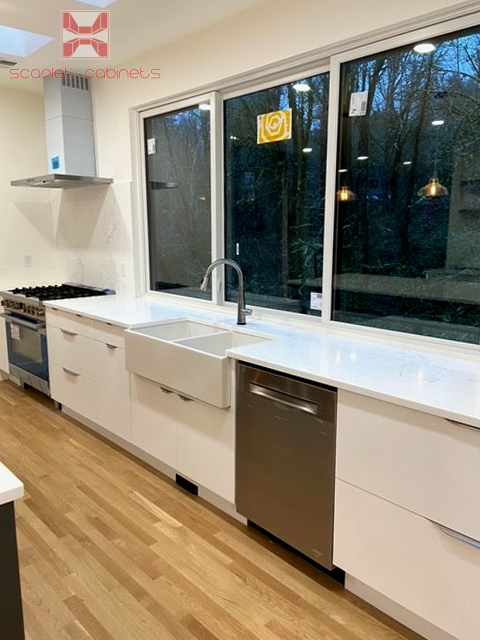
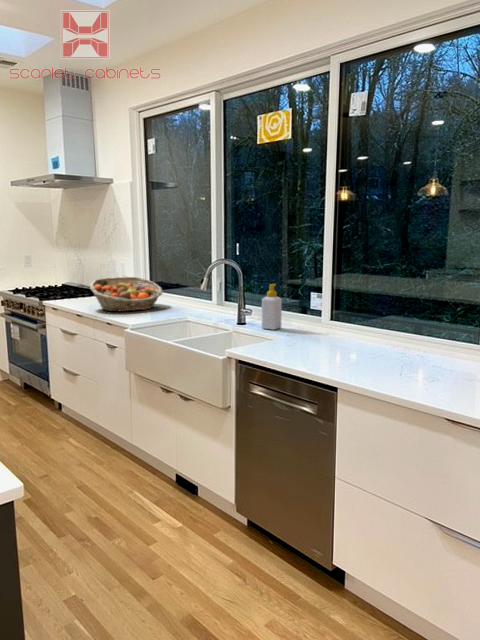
+ fruit basket (126, 293)
+ soap bottle (271, 306)
